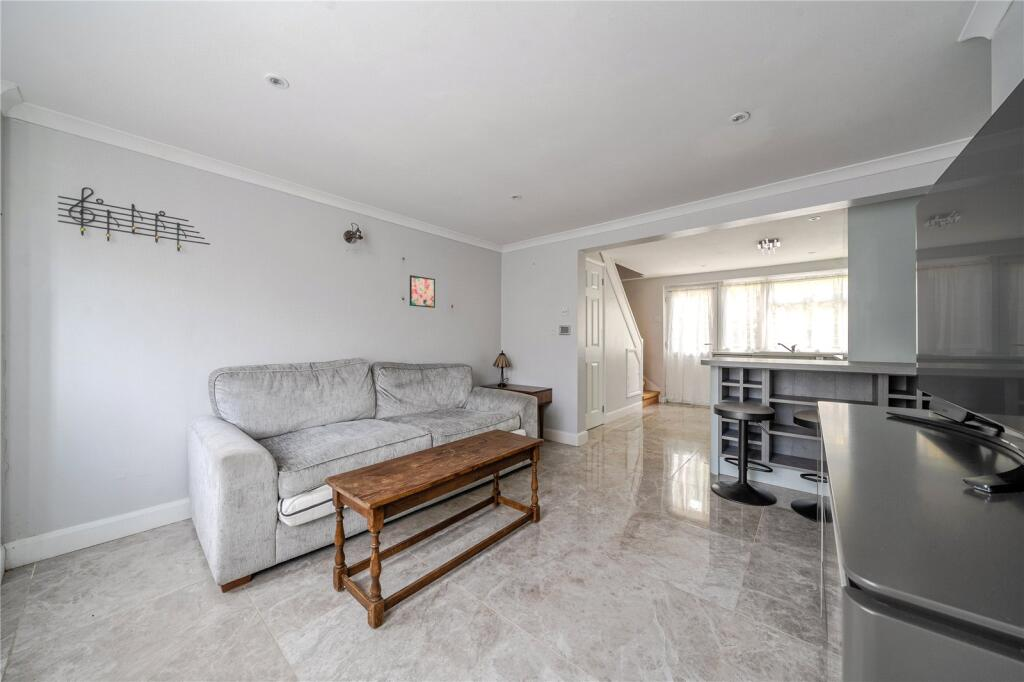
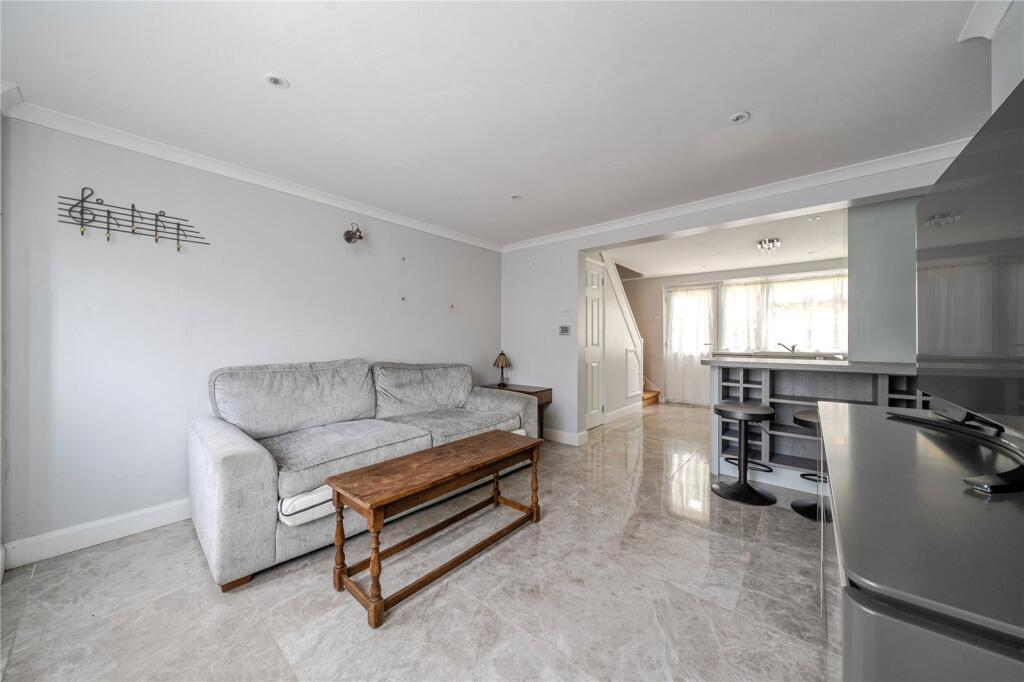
- wall art (422, 292)
